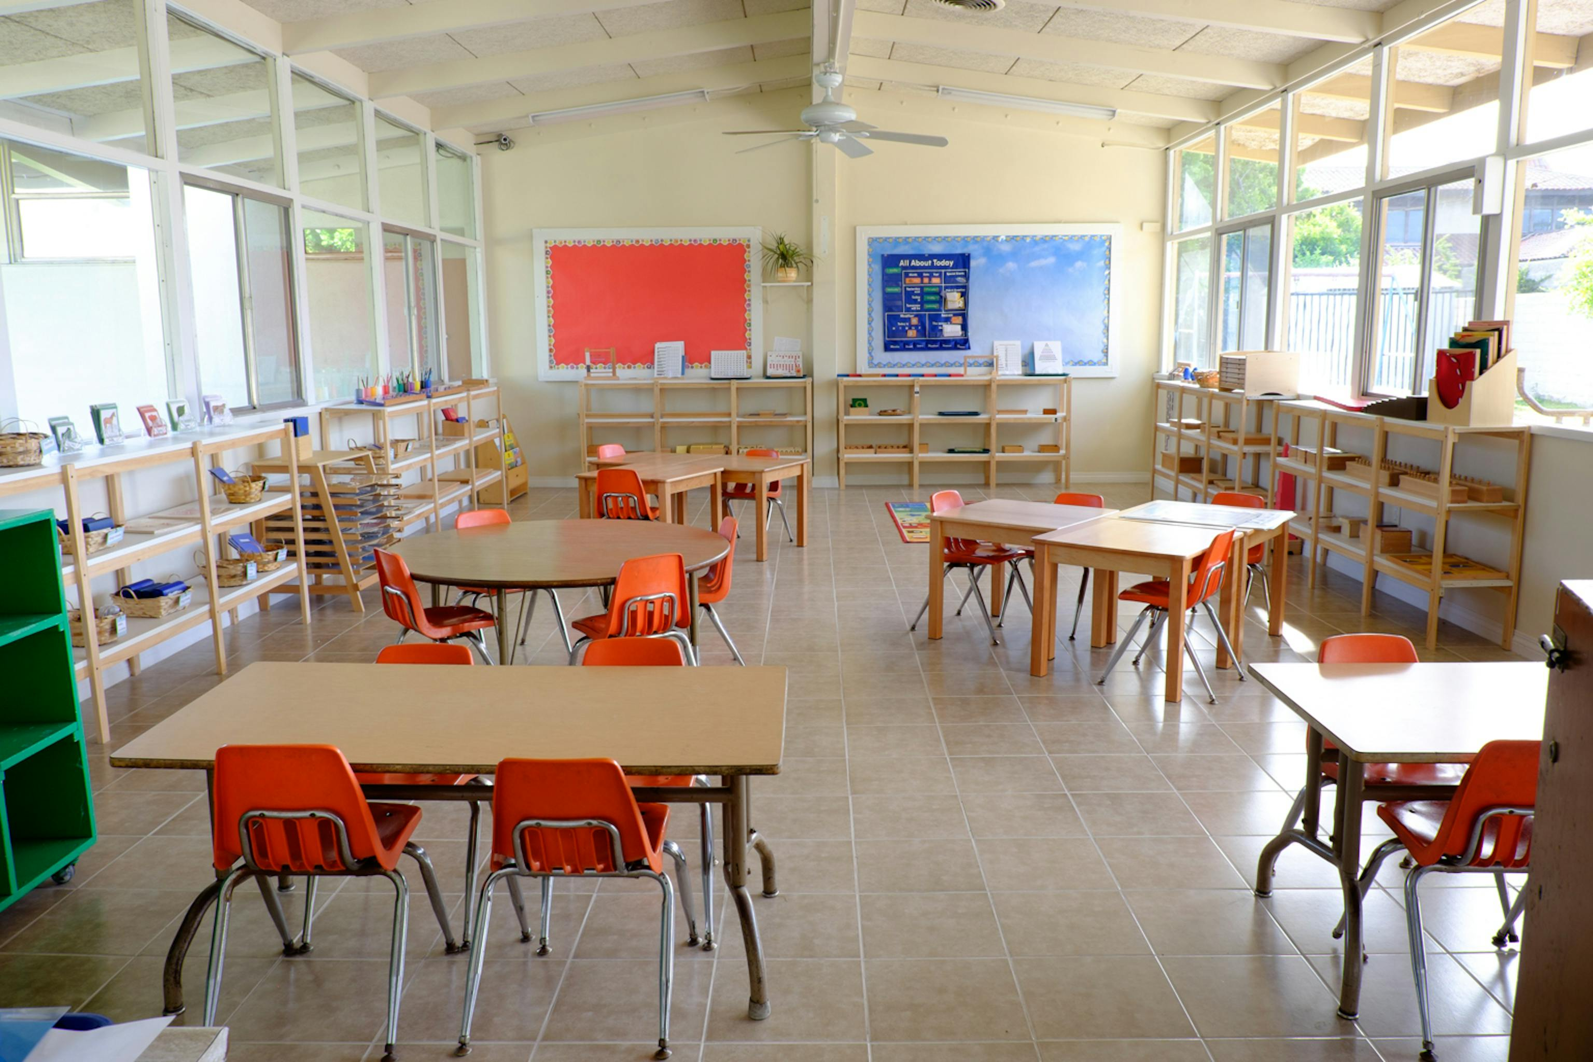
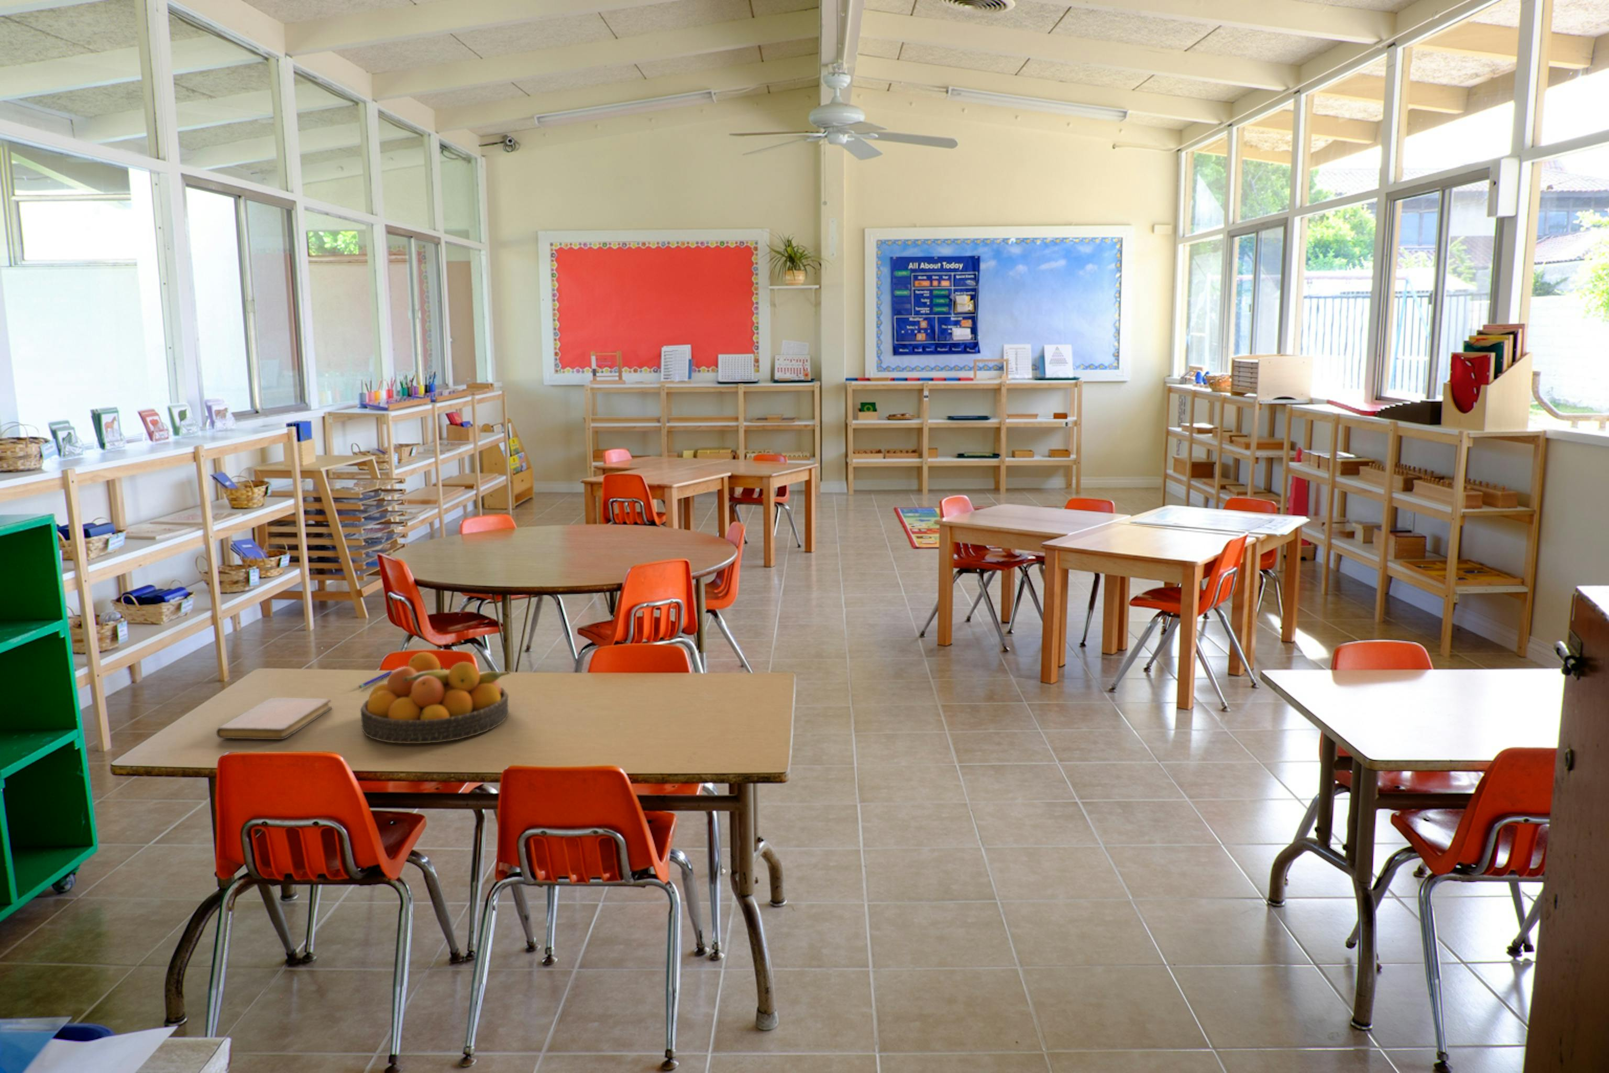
+ pen (376, 679)
+ notebook (277, 717)
+ fruit bowl (435, 691)
